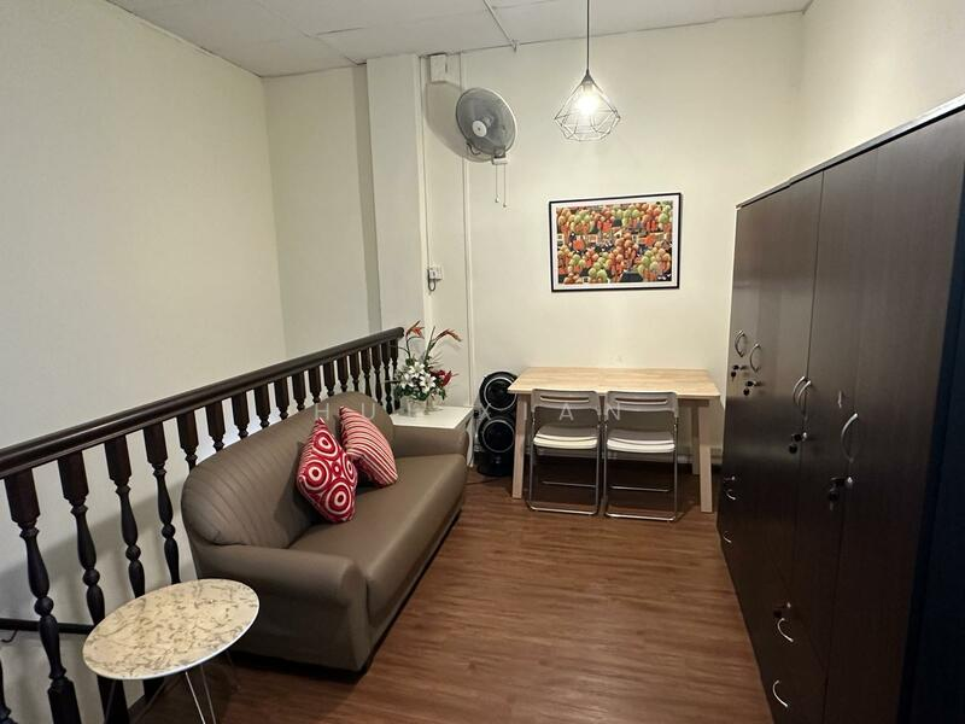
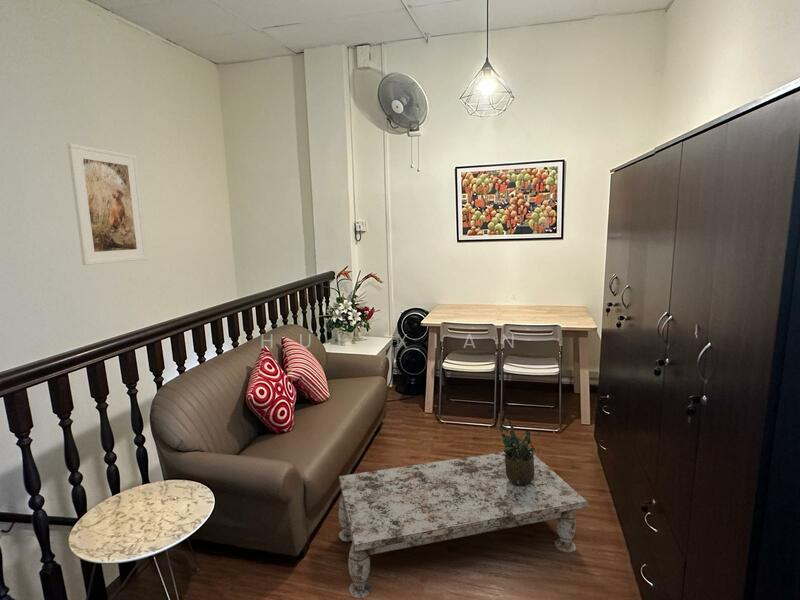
+ coffee table (454, 514)
+ potted plant (515, 448)
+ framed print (111, 206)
